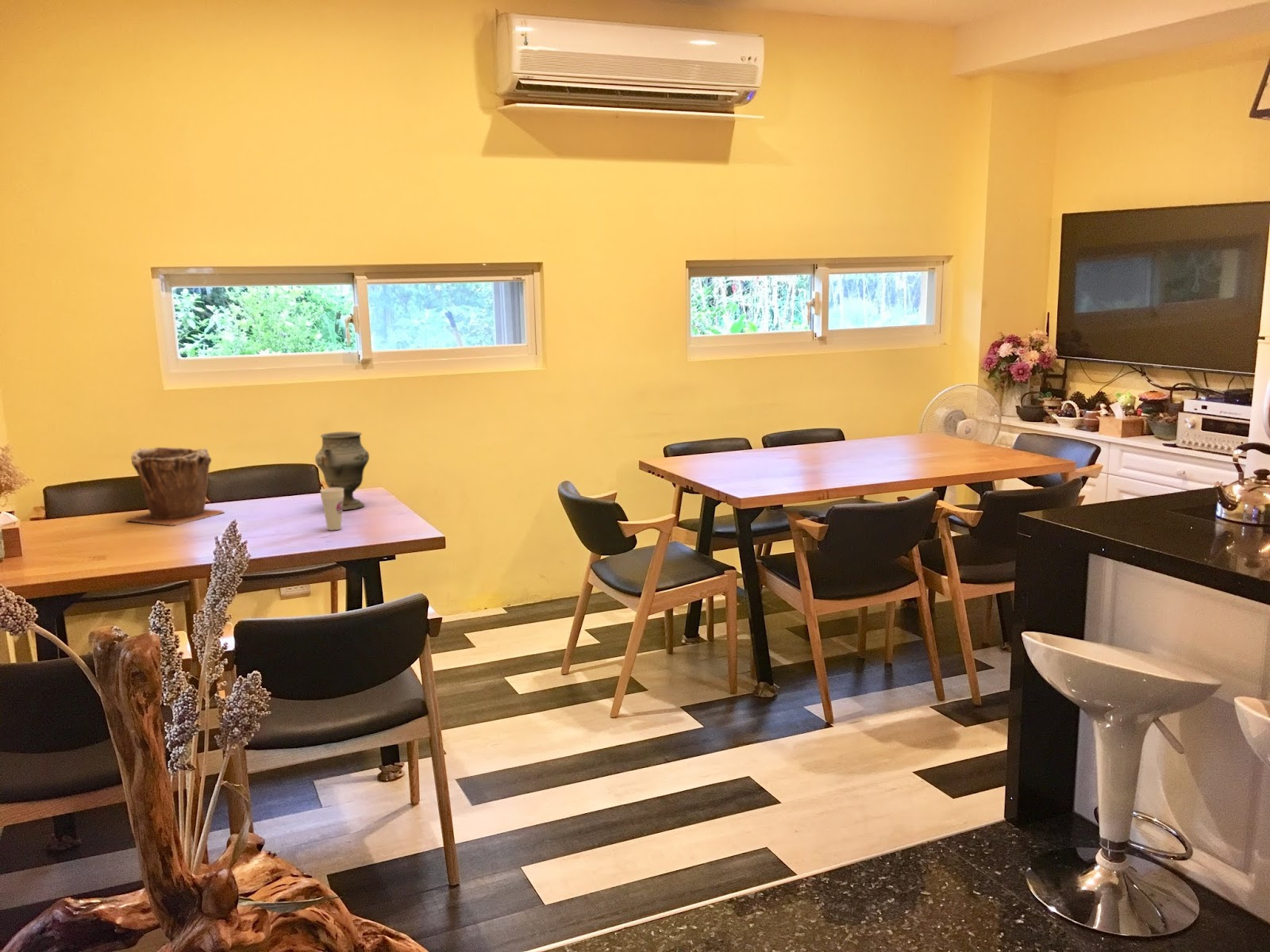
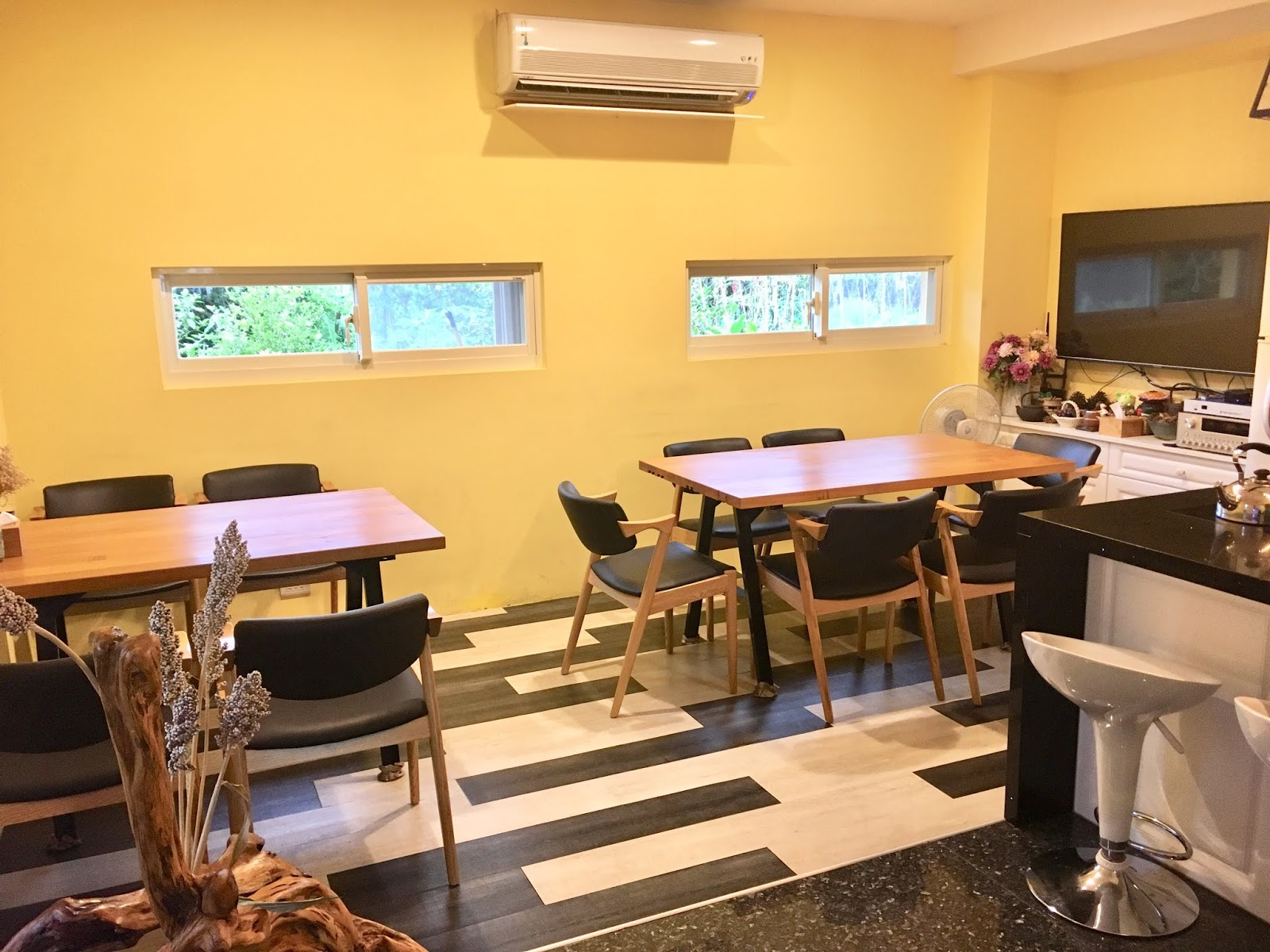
- plant pot (172, 483)
- decorative vase (343, 470)
- cup (333, 509)
